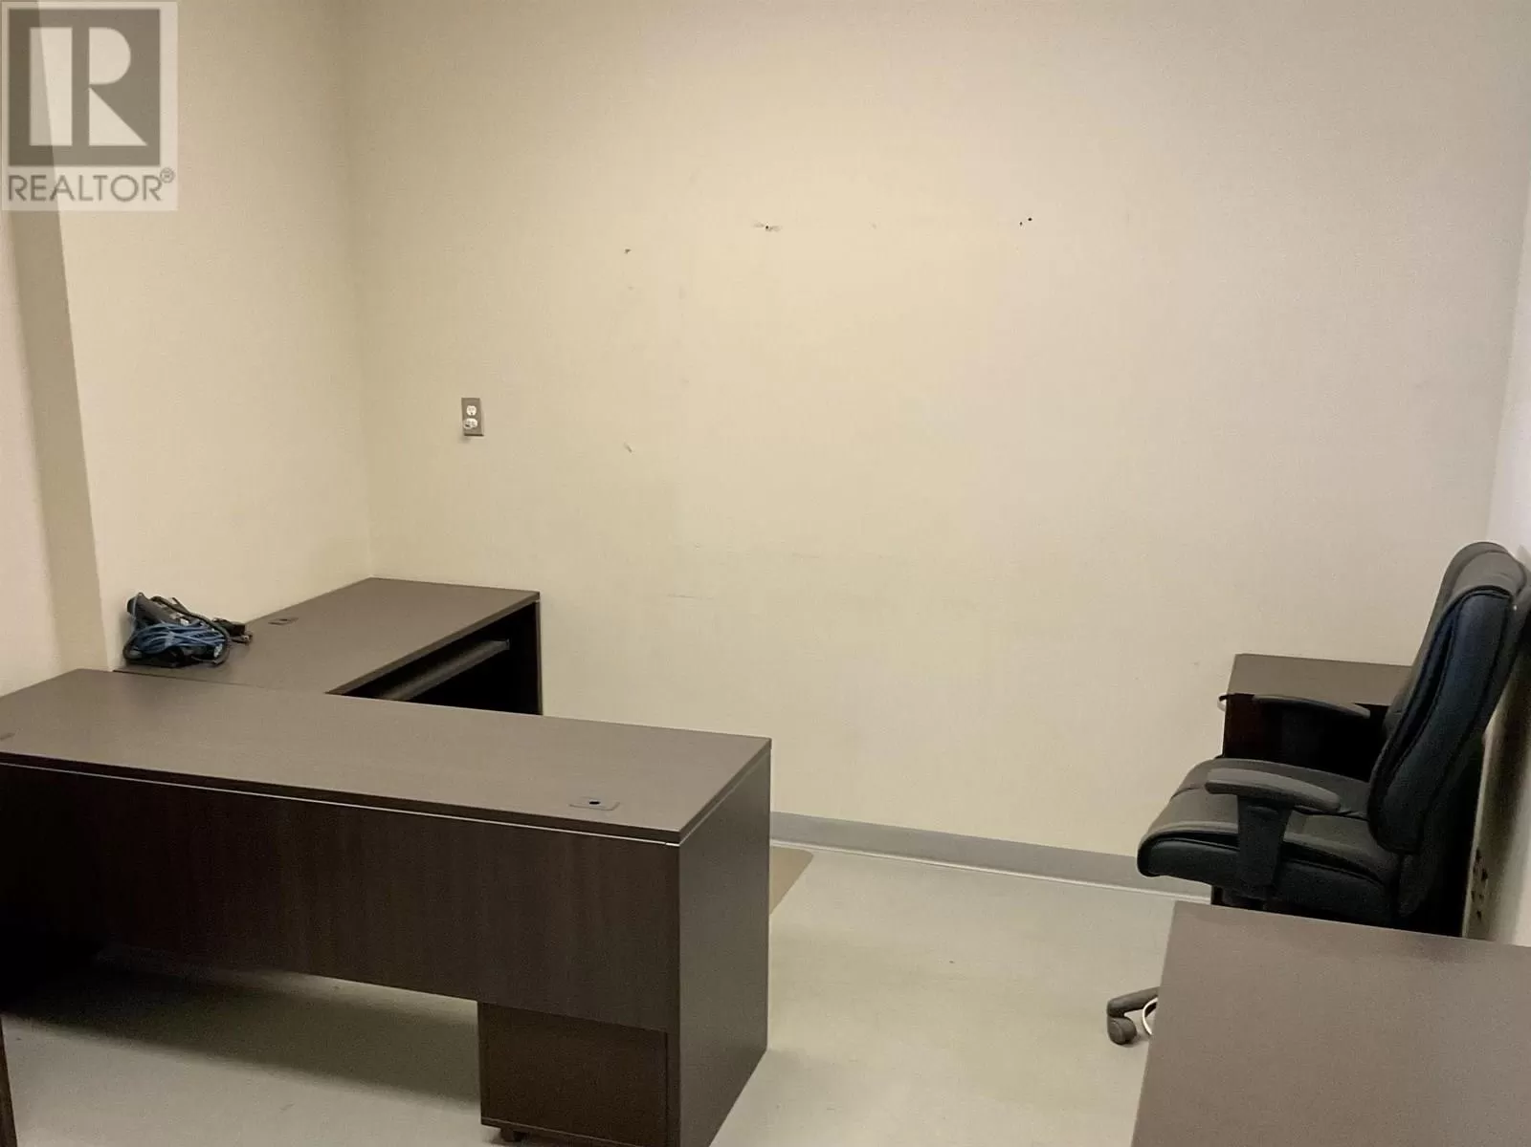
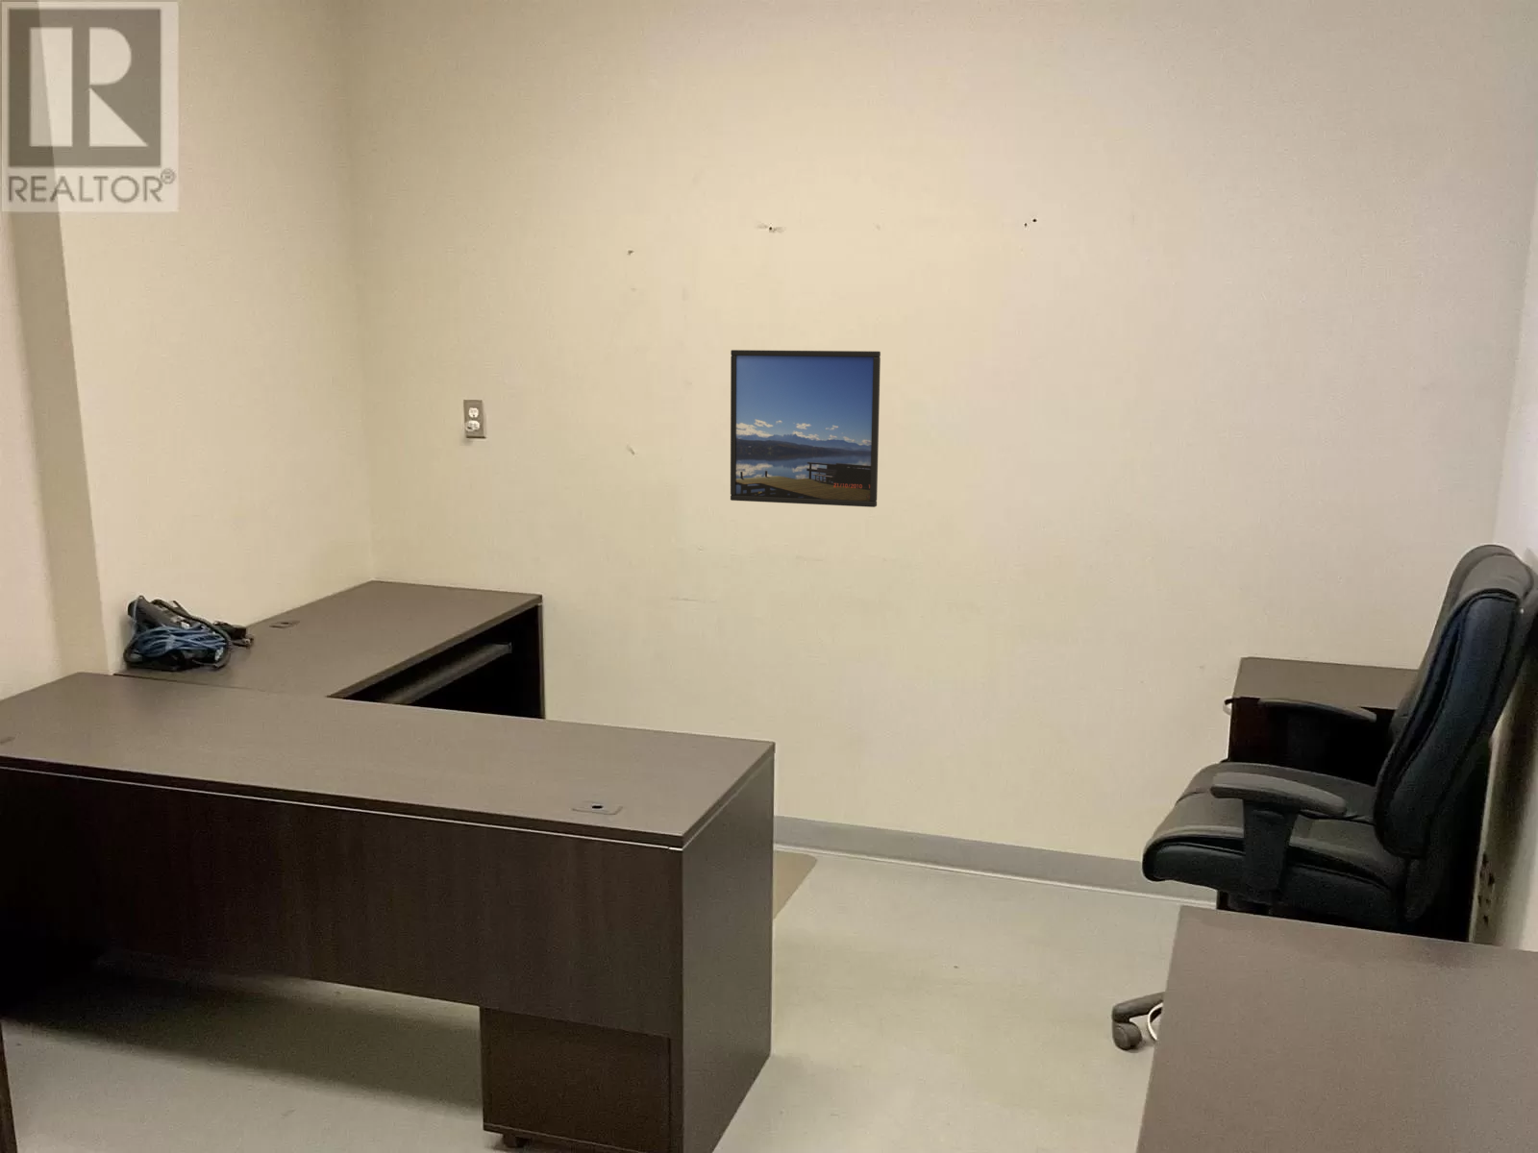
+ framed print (803, 428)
